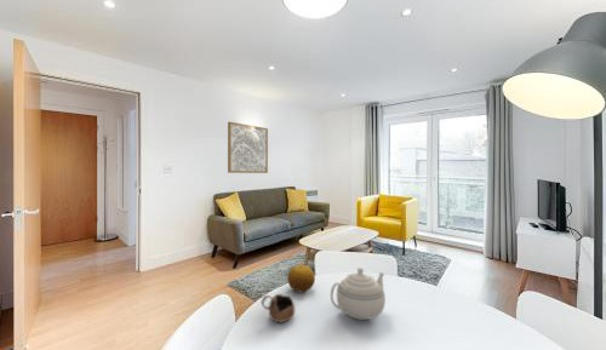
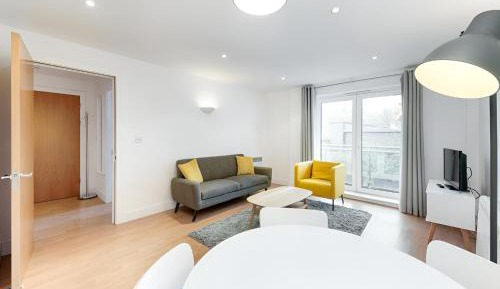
- fruit (301, 277)
- wall art (248, 149)
- cup (278, 304)
- teapot (359, 291)
